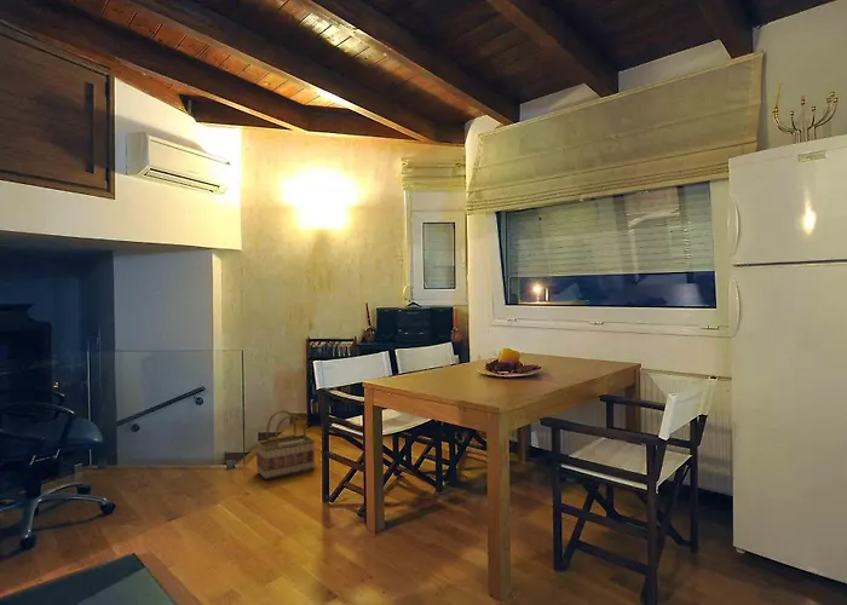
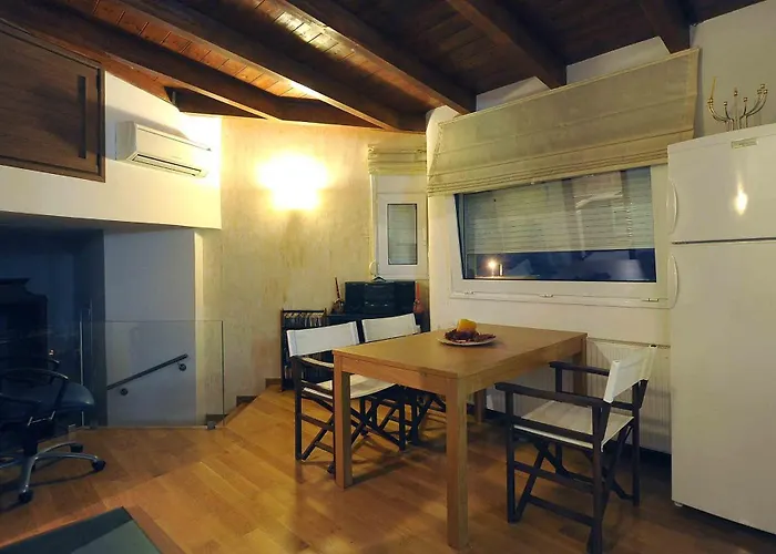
- basket (286, 442)
